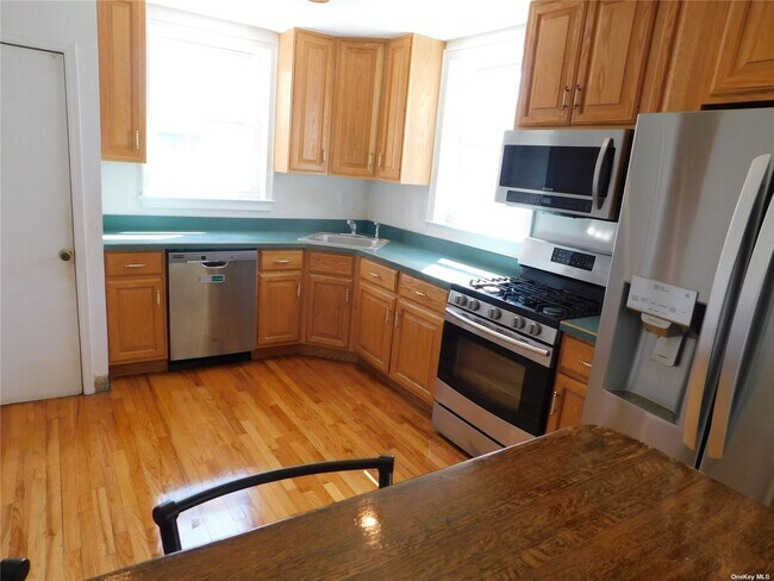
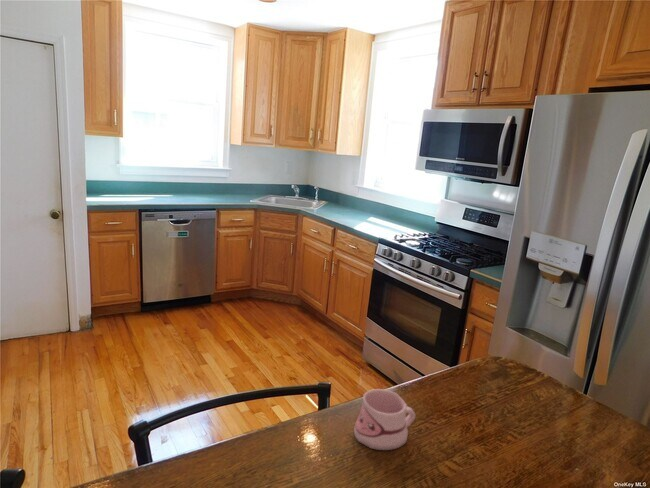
+ mug (386, 418)
